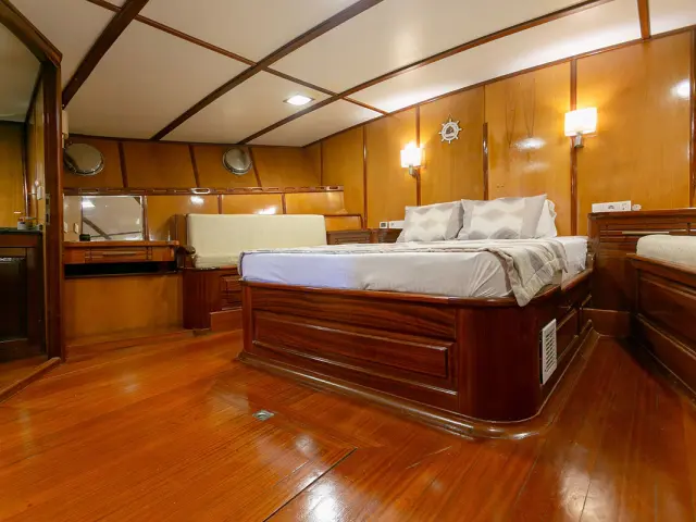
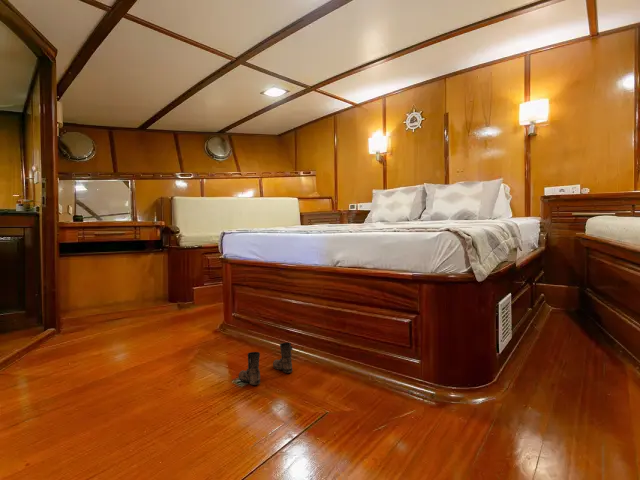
+ boots (259, 357)
